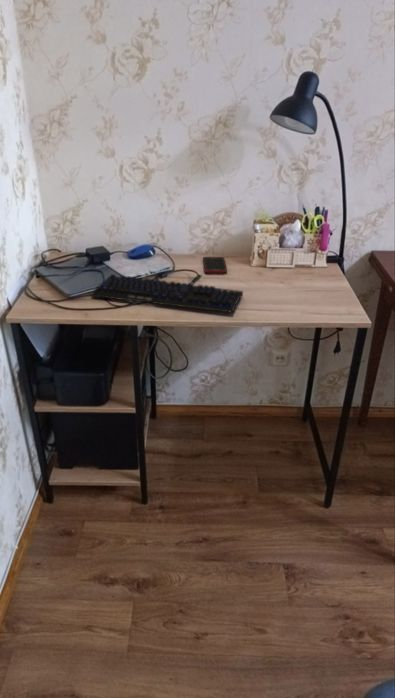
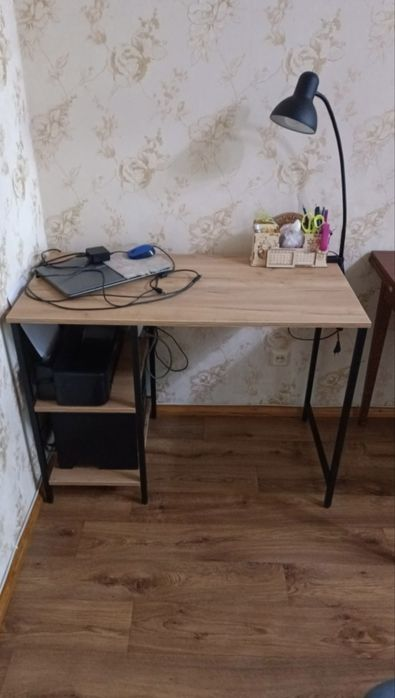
- keyboard (167, 292)
- cell phone (214, 264)
